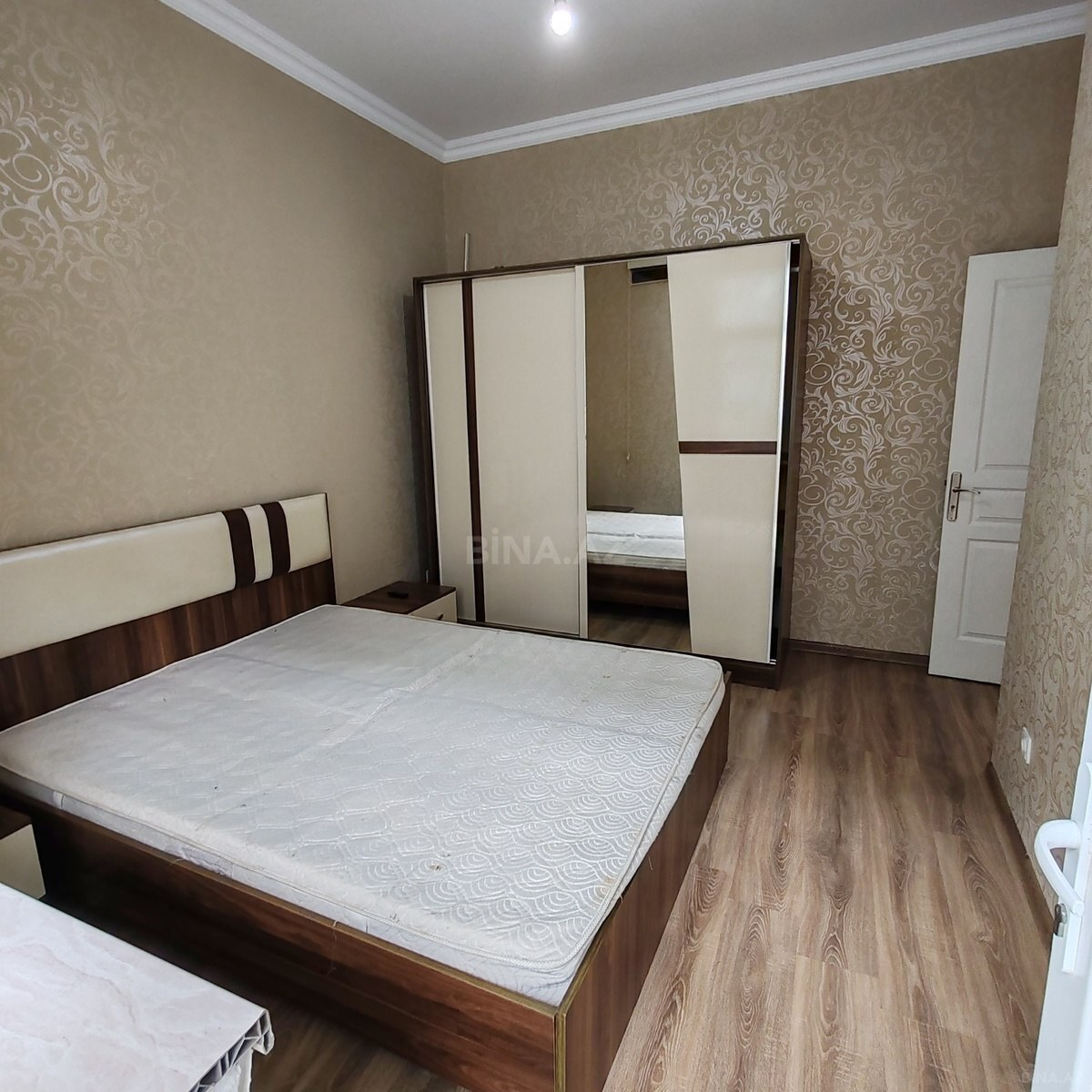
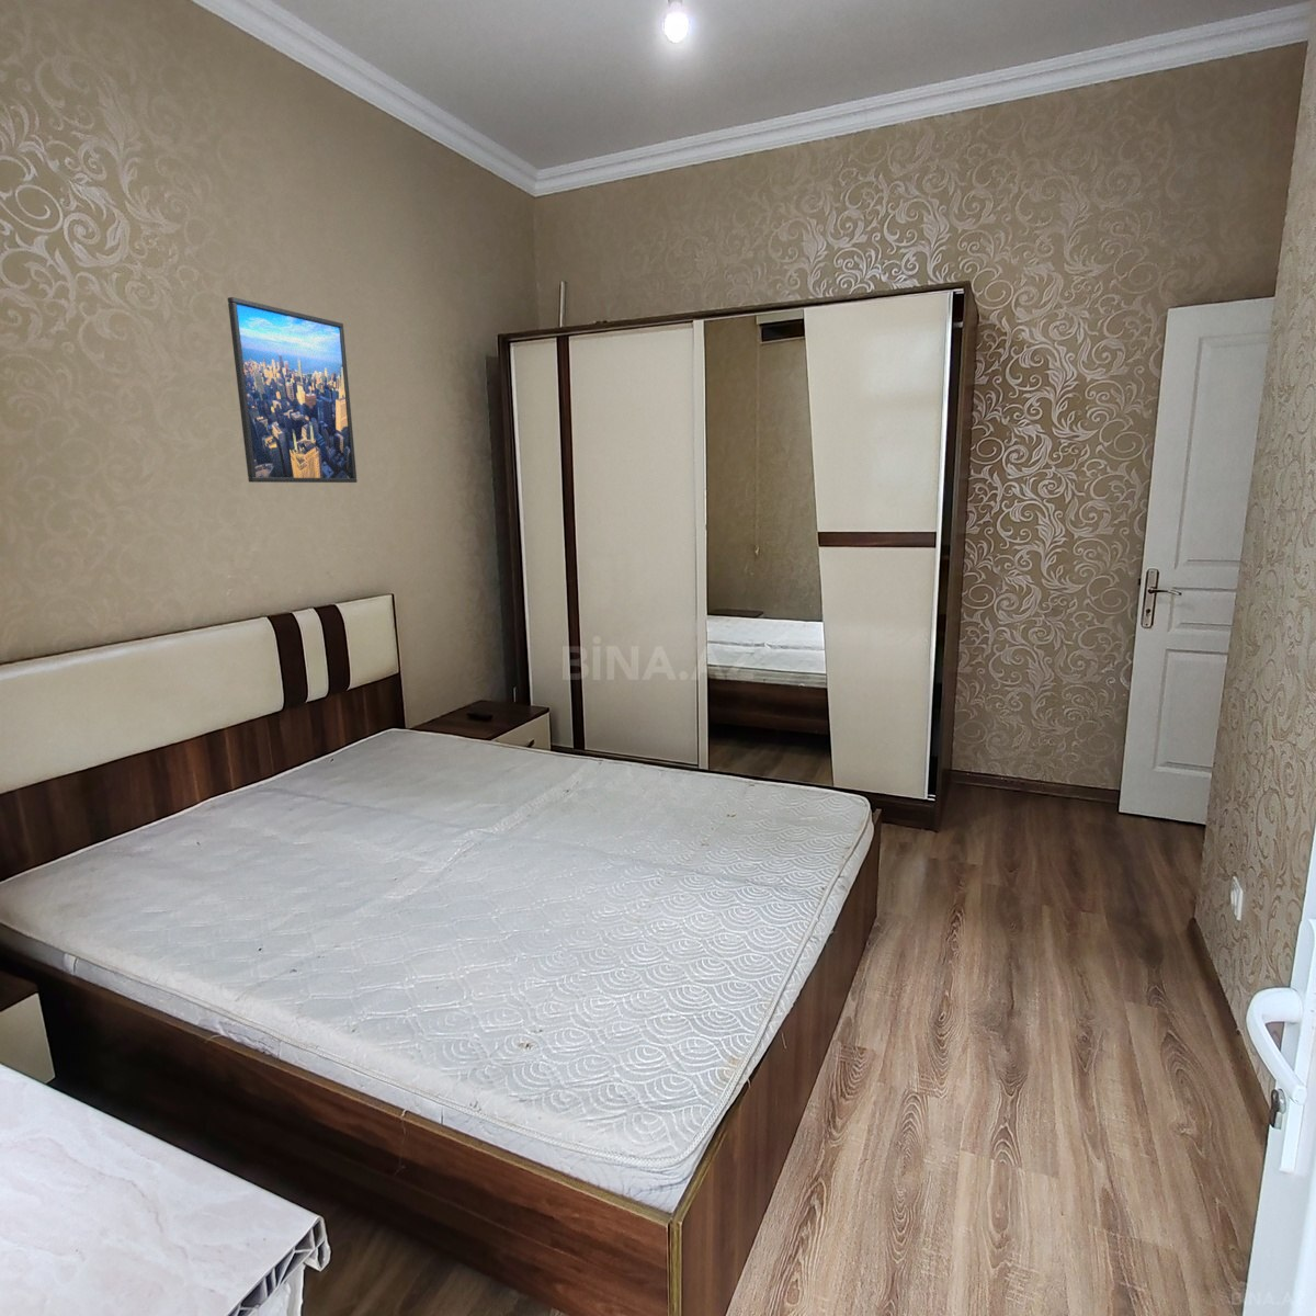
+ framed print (299, 398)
